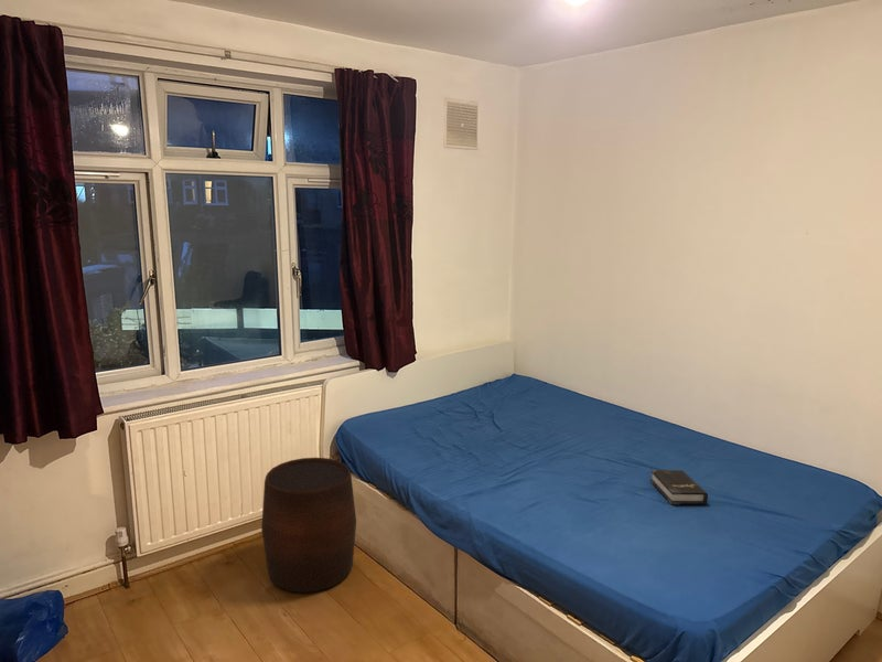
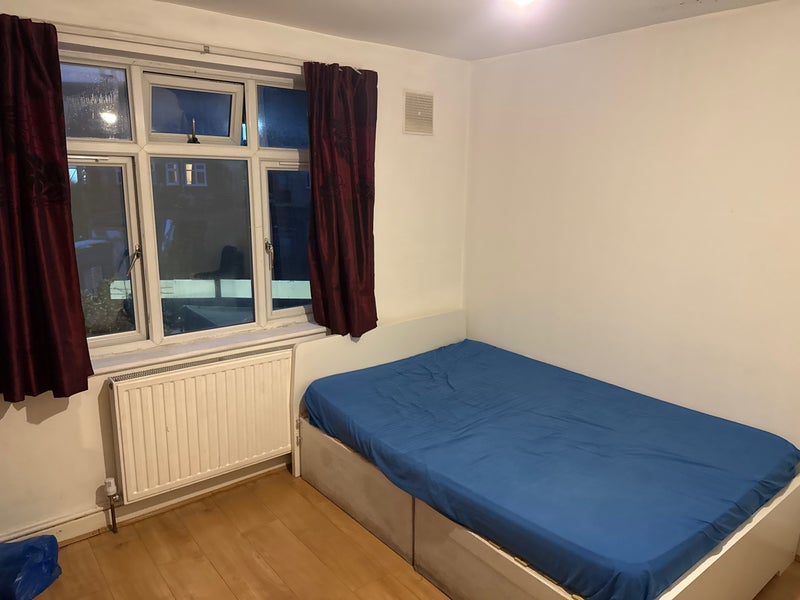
- hardback book (677, 485)
- stool (310, 521)
